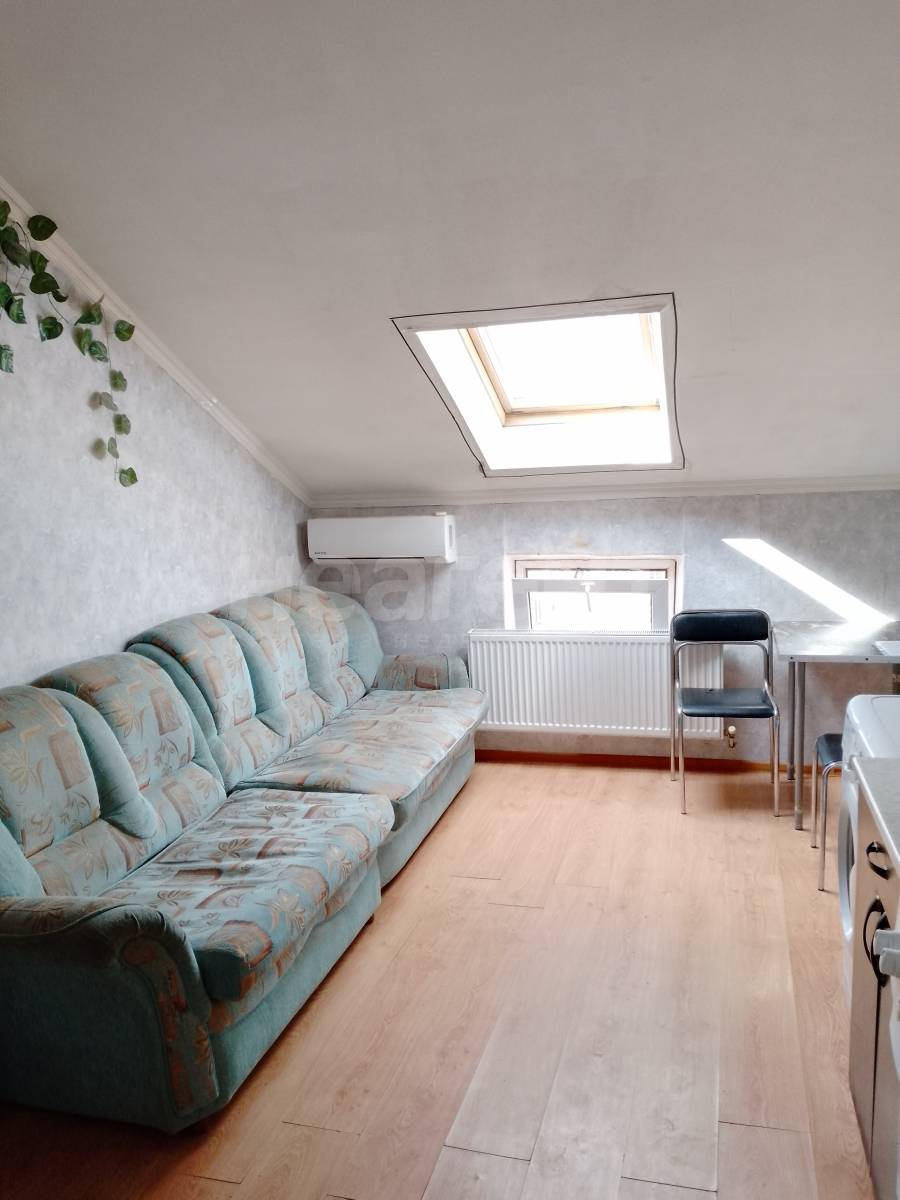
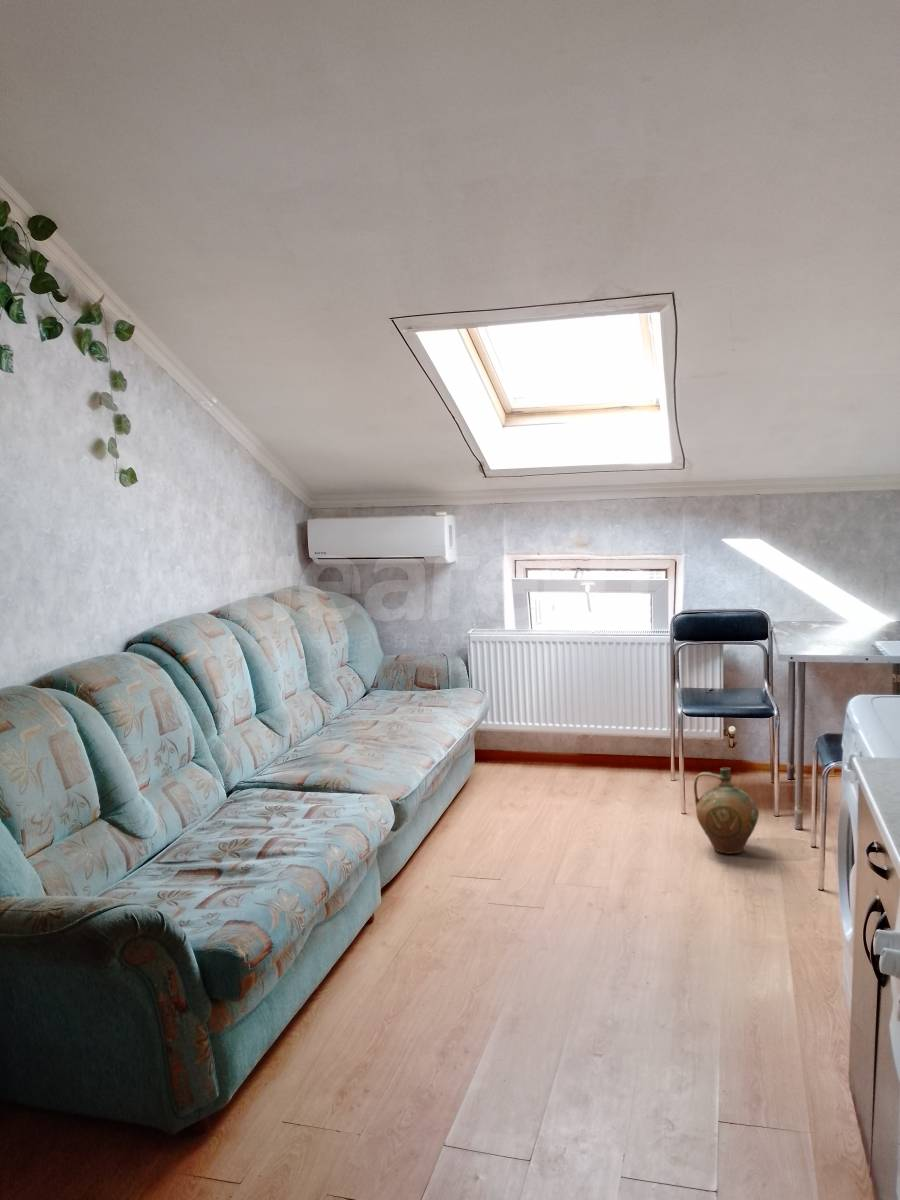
+ ceramic jug (726, 809)
